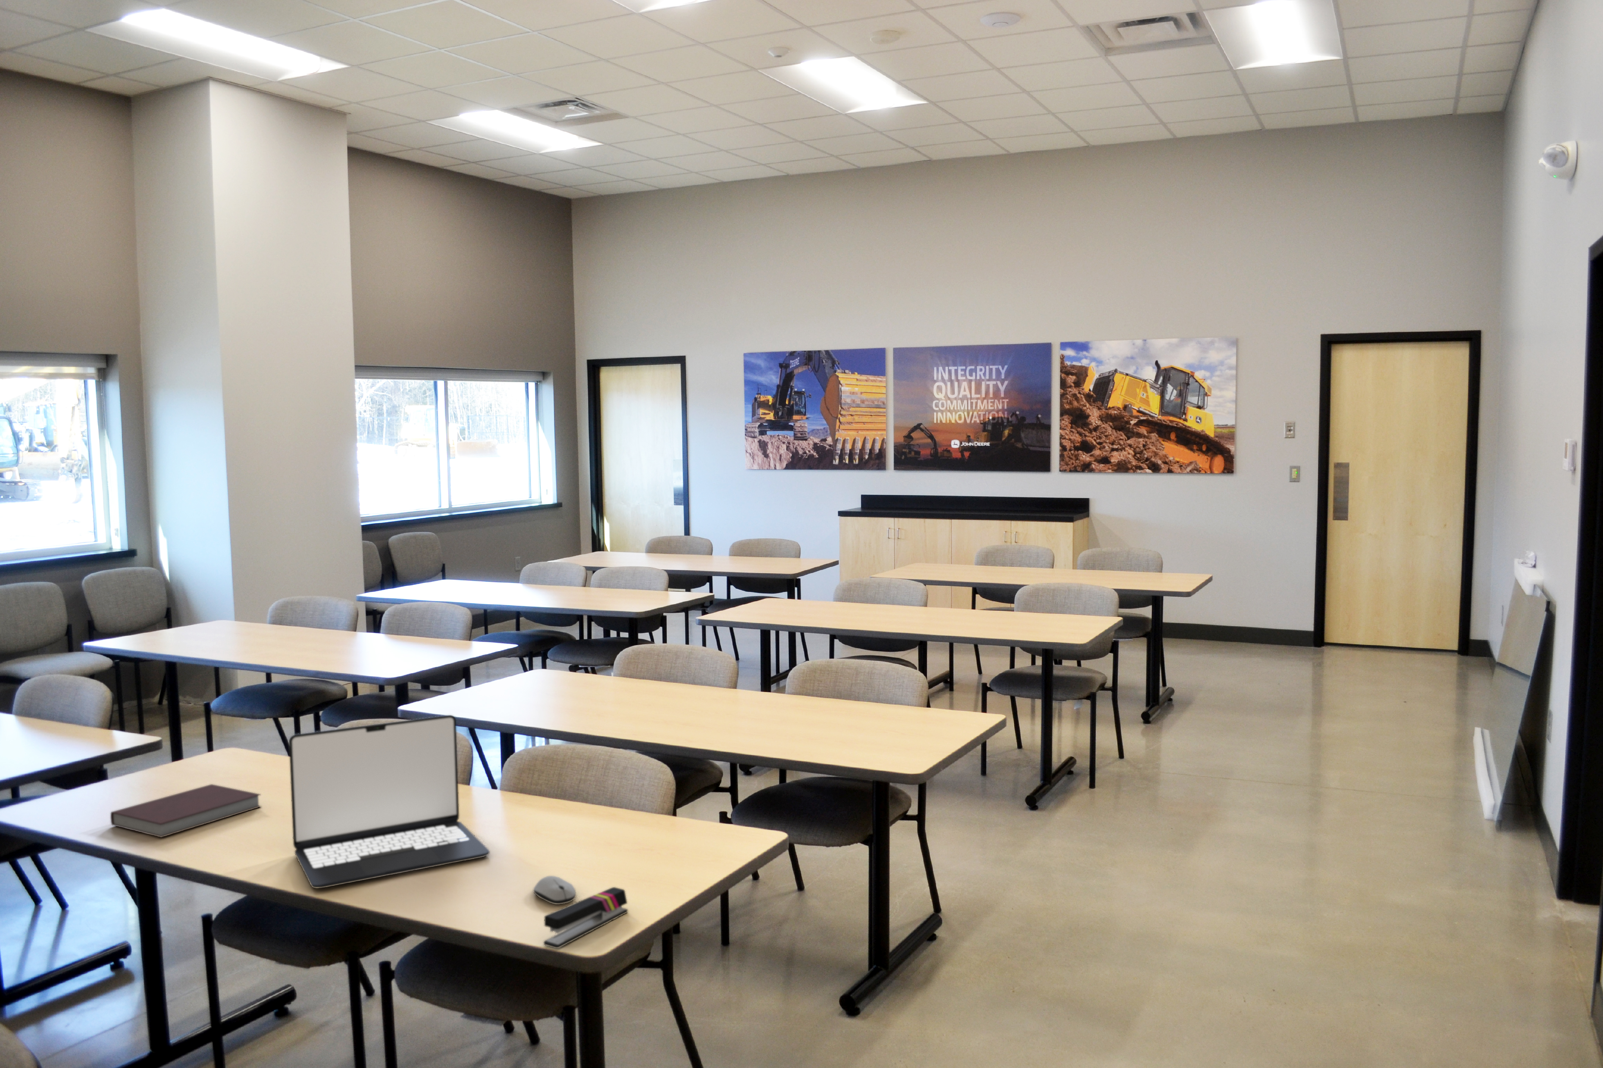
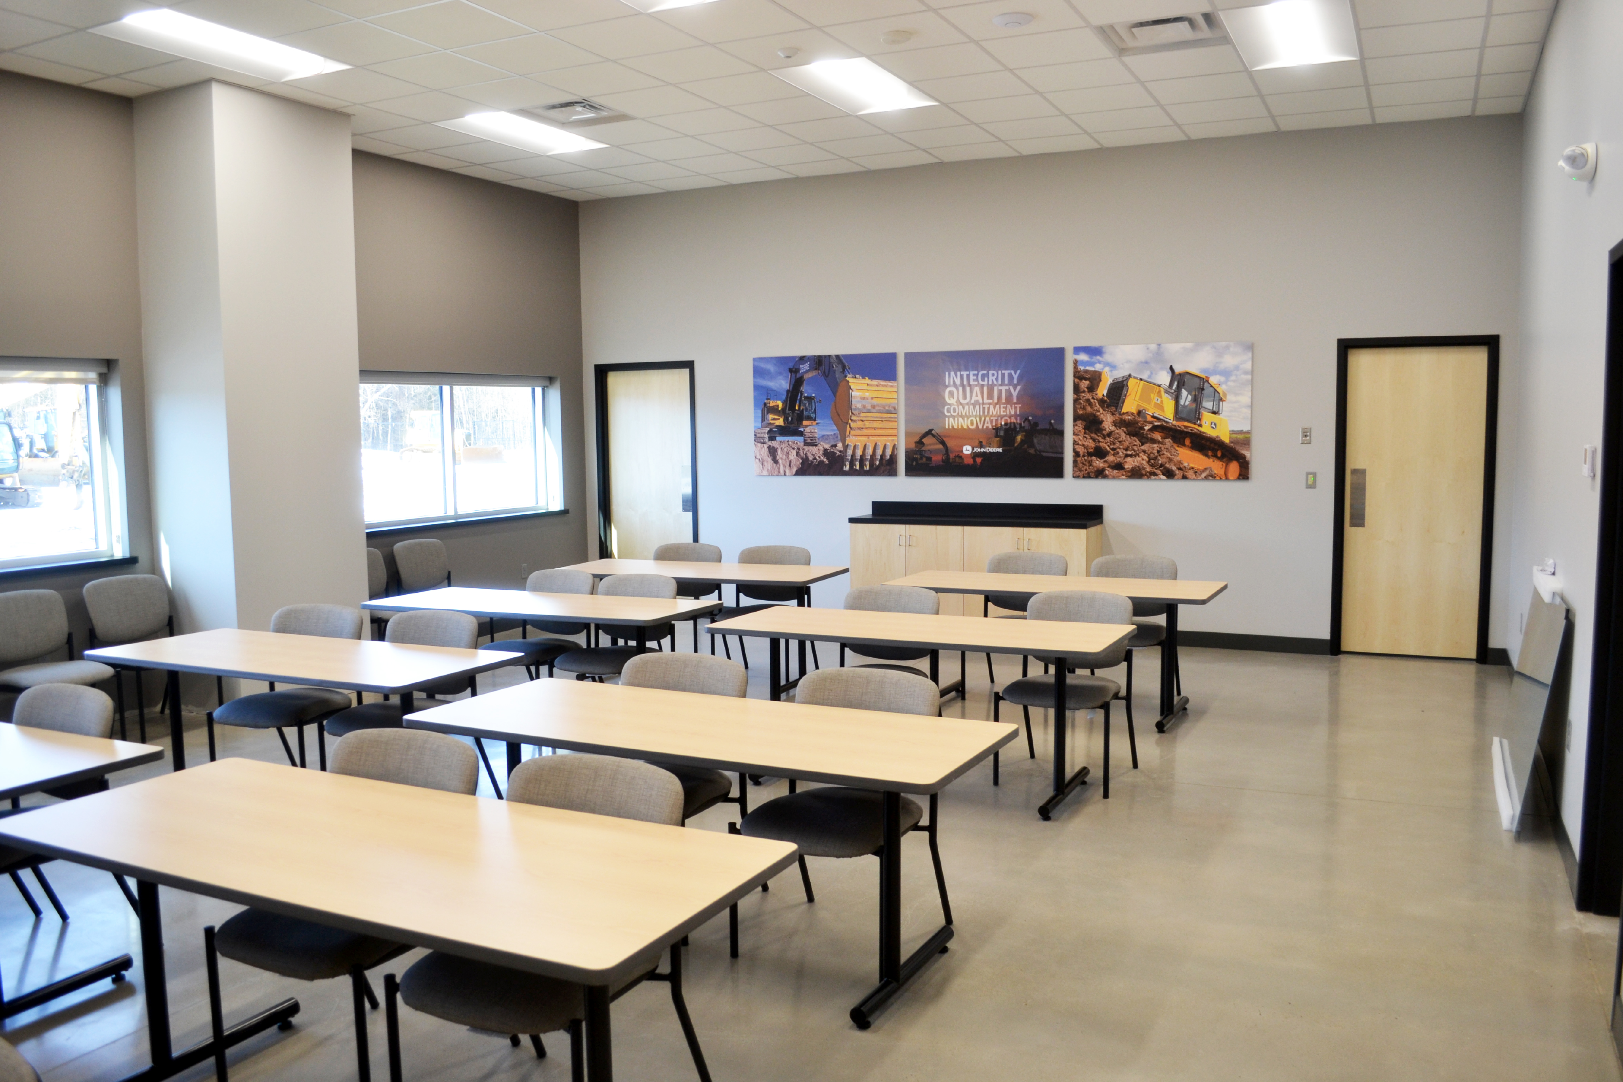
- stapler (587, 913)
- notebook (187, 809)
- laptop (389, 796)
- computer mouse (555, 887)
